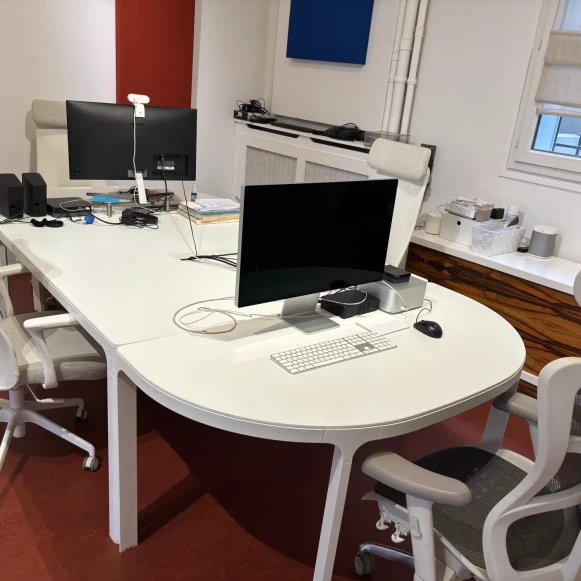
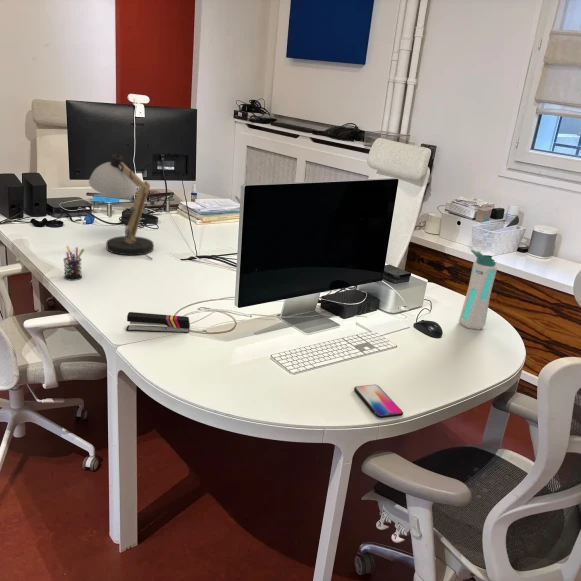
+ smartphone (377, 400)
+ stapler (158, 322)
+ pen holder (74, 261)
+ water bottle (477, 289)
+ desk lamp (126, 196)
